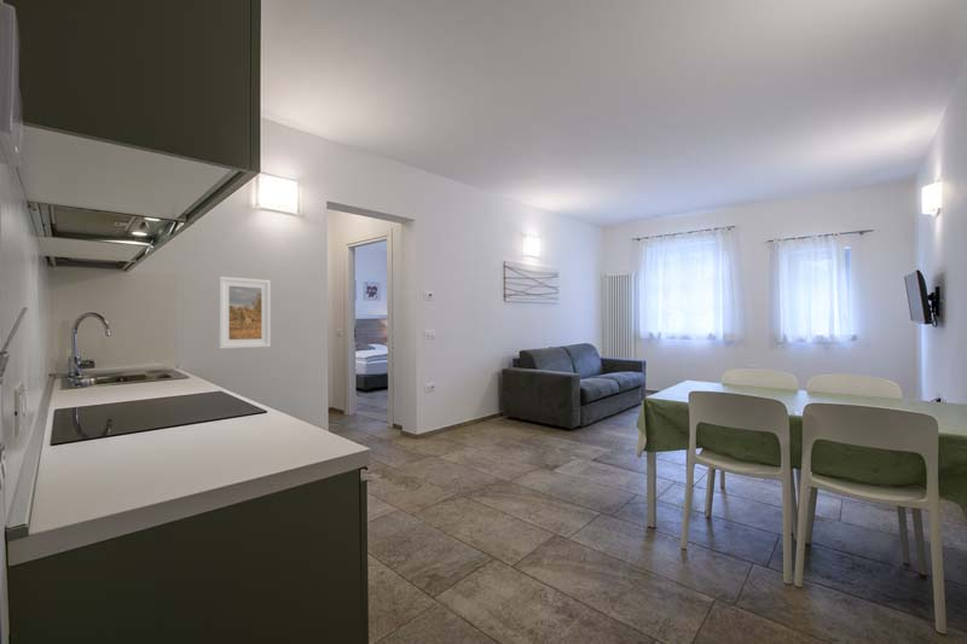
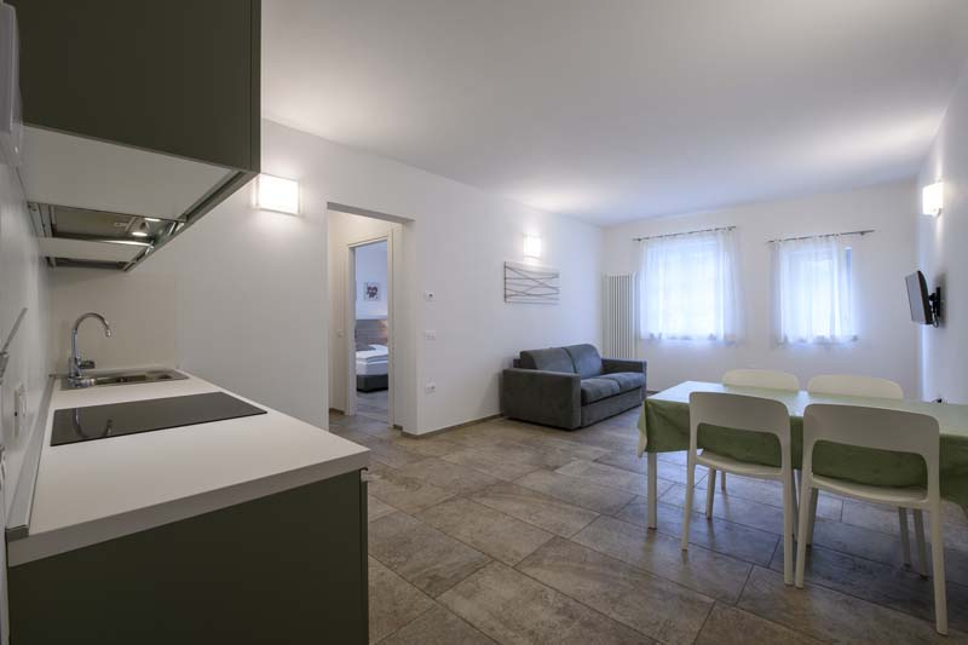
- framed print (245, 313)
